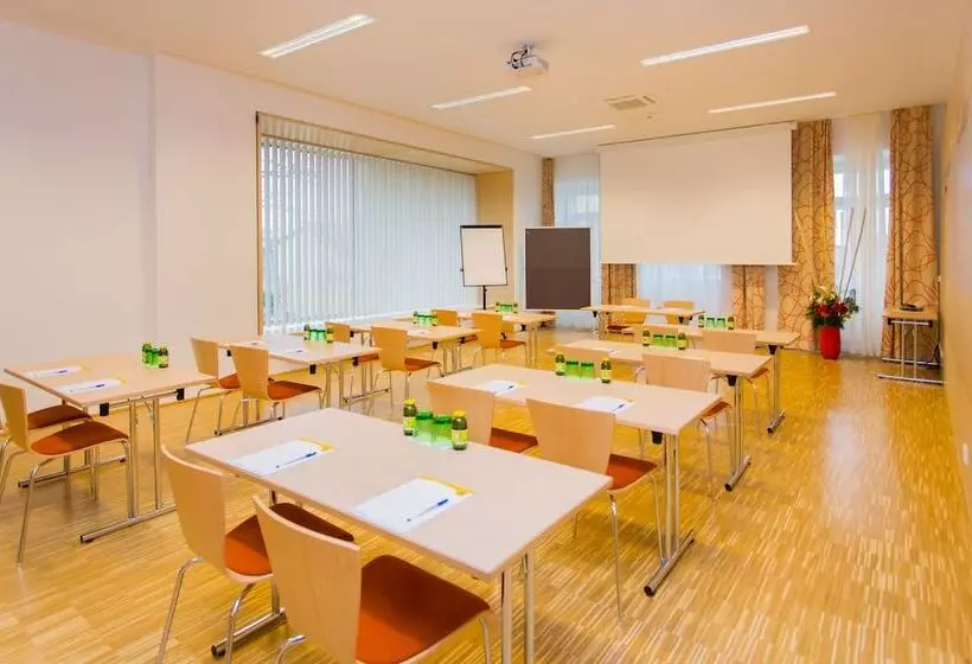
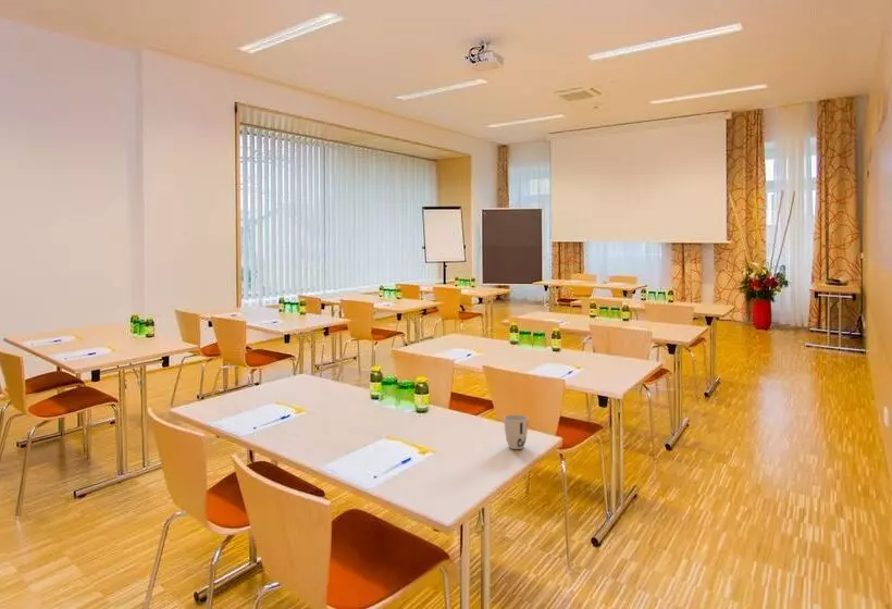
+ cup (516, 432)
